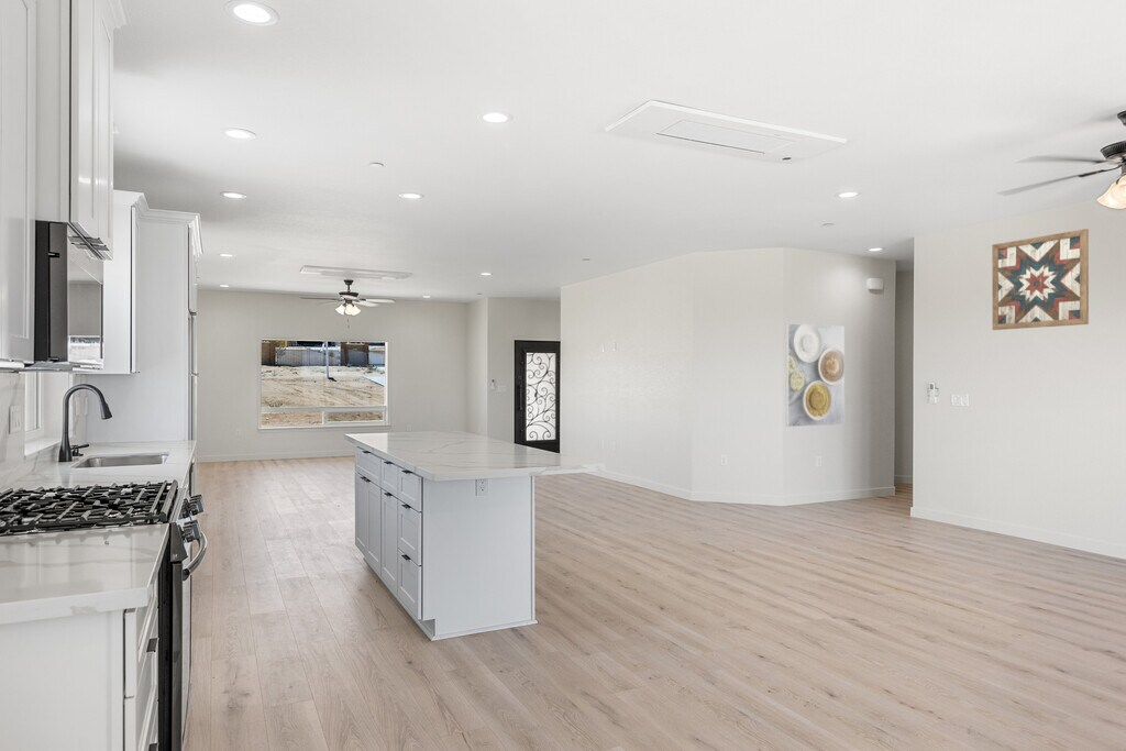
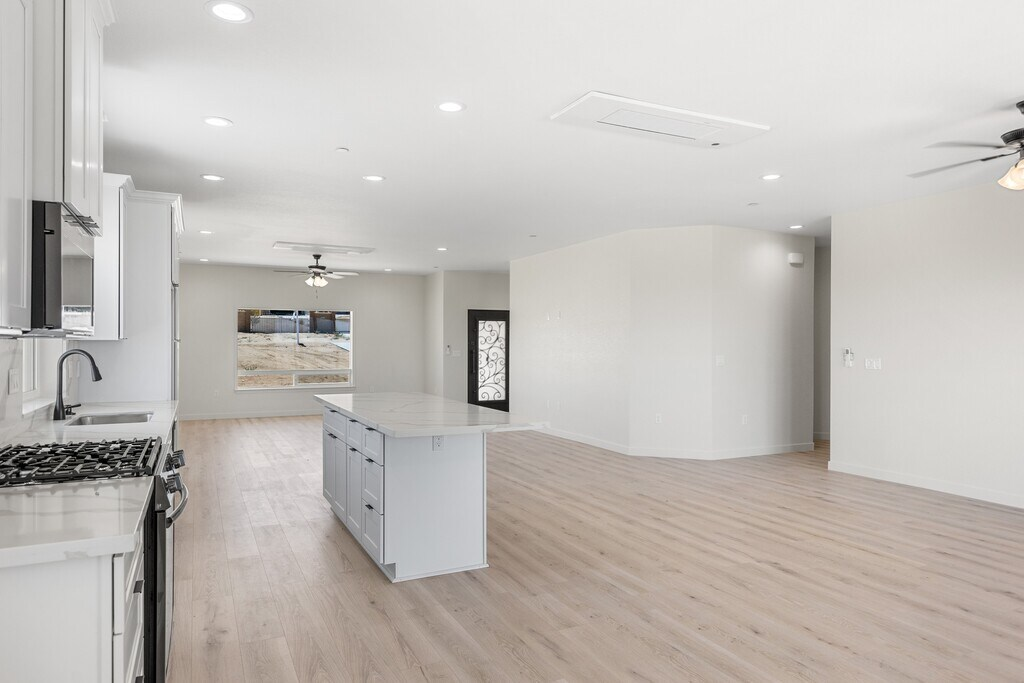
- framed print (815, 375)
- wall art (1037, 281)
